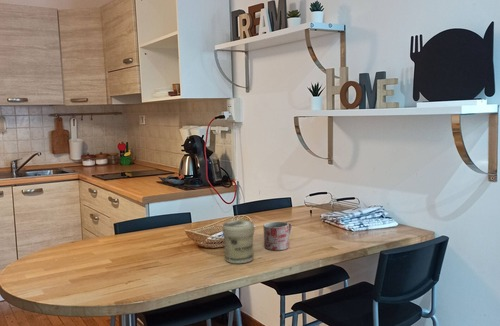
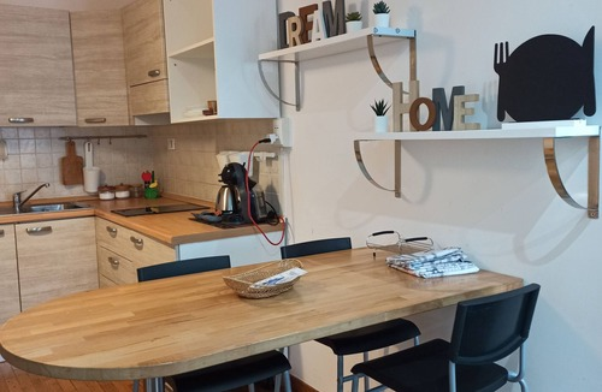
- mug (280, 234)
- jar (238, 241)
